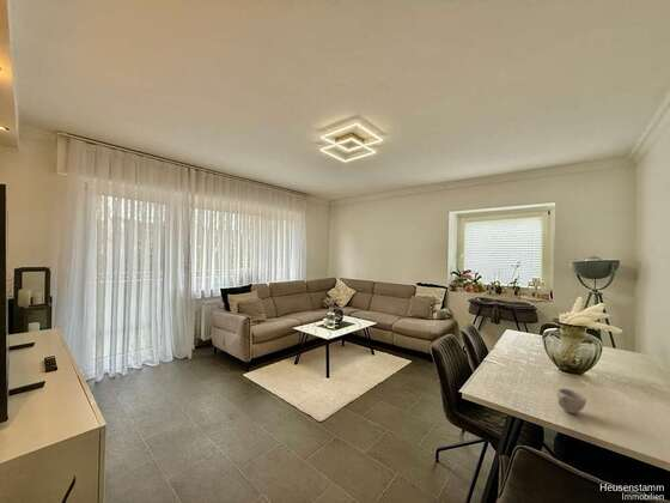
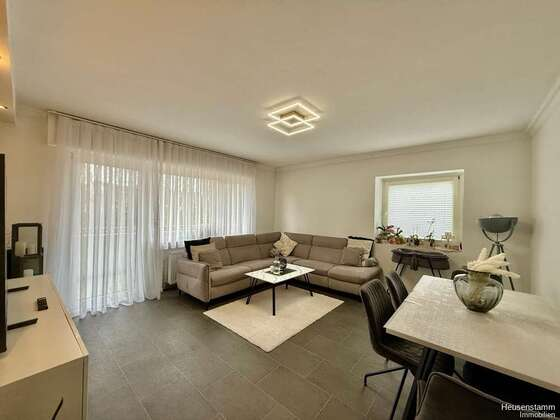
- cup (568, 402)
